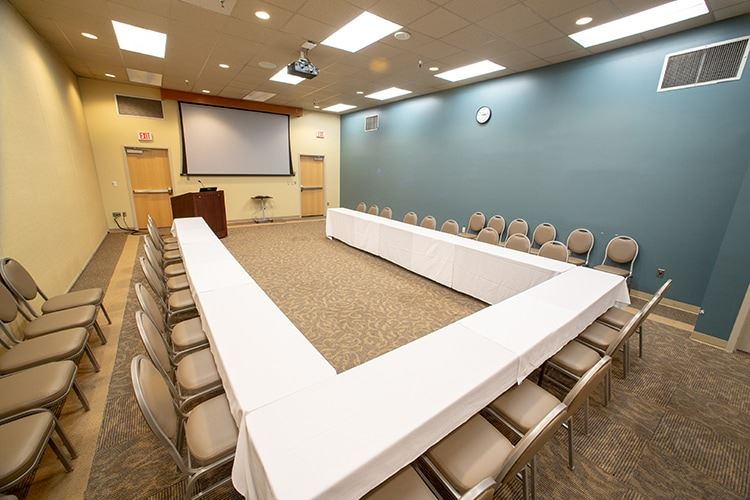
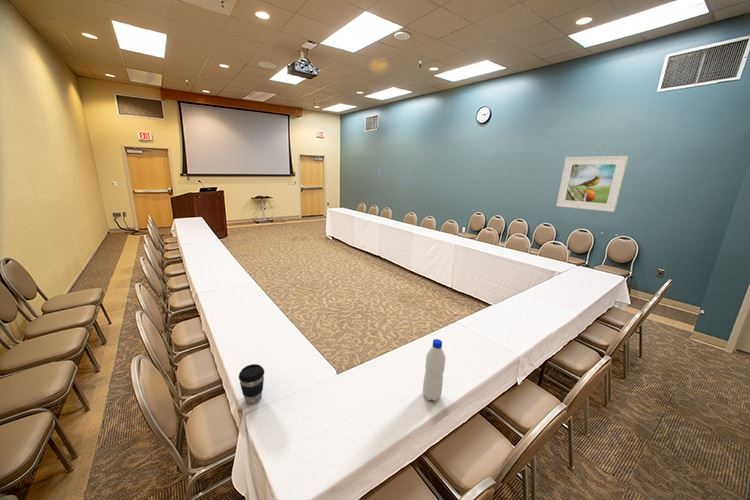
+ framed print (589, 183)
+ water bottle (434, 369)
+ coffee cup (252, 384)
